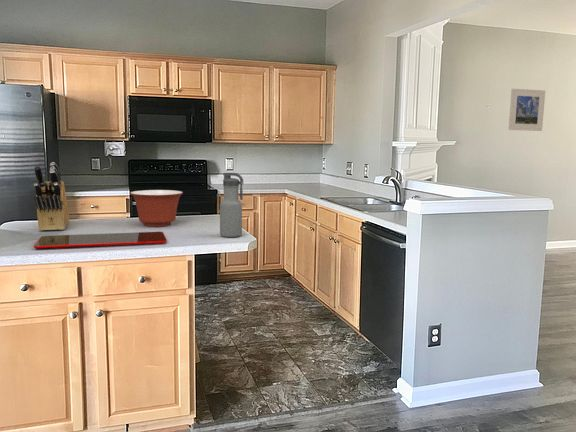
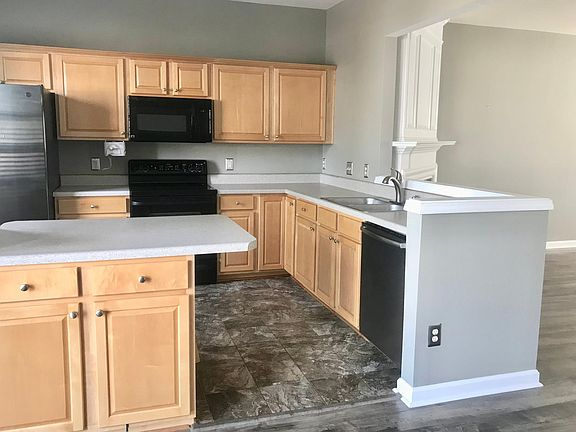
- mixing bowl (157, 208)
- water bottle (231, 204)
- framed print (527, 110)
- knife block (51, 194)
- cutting board (103, 239)
